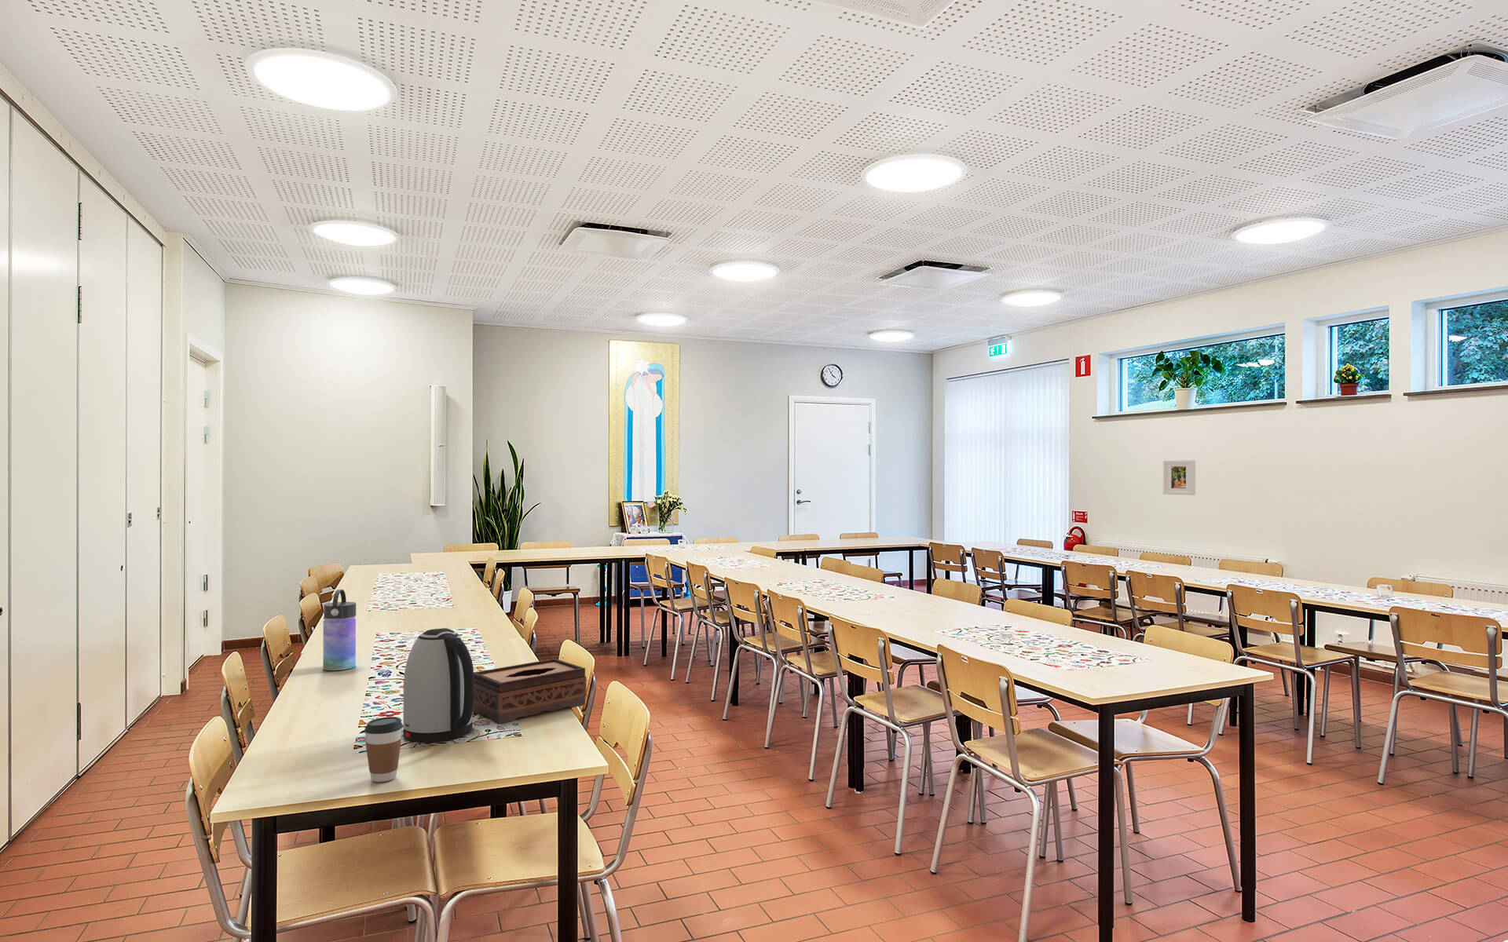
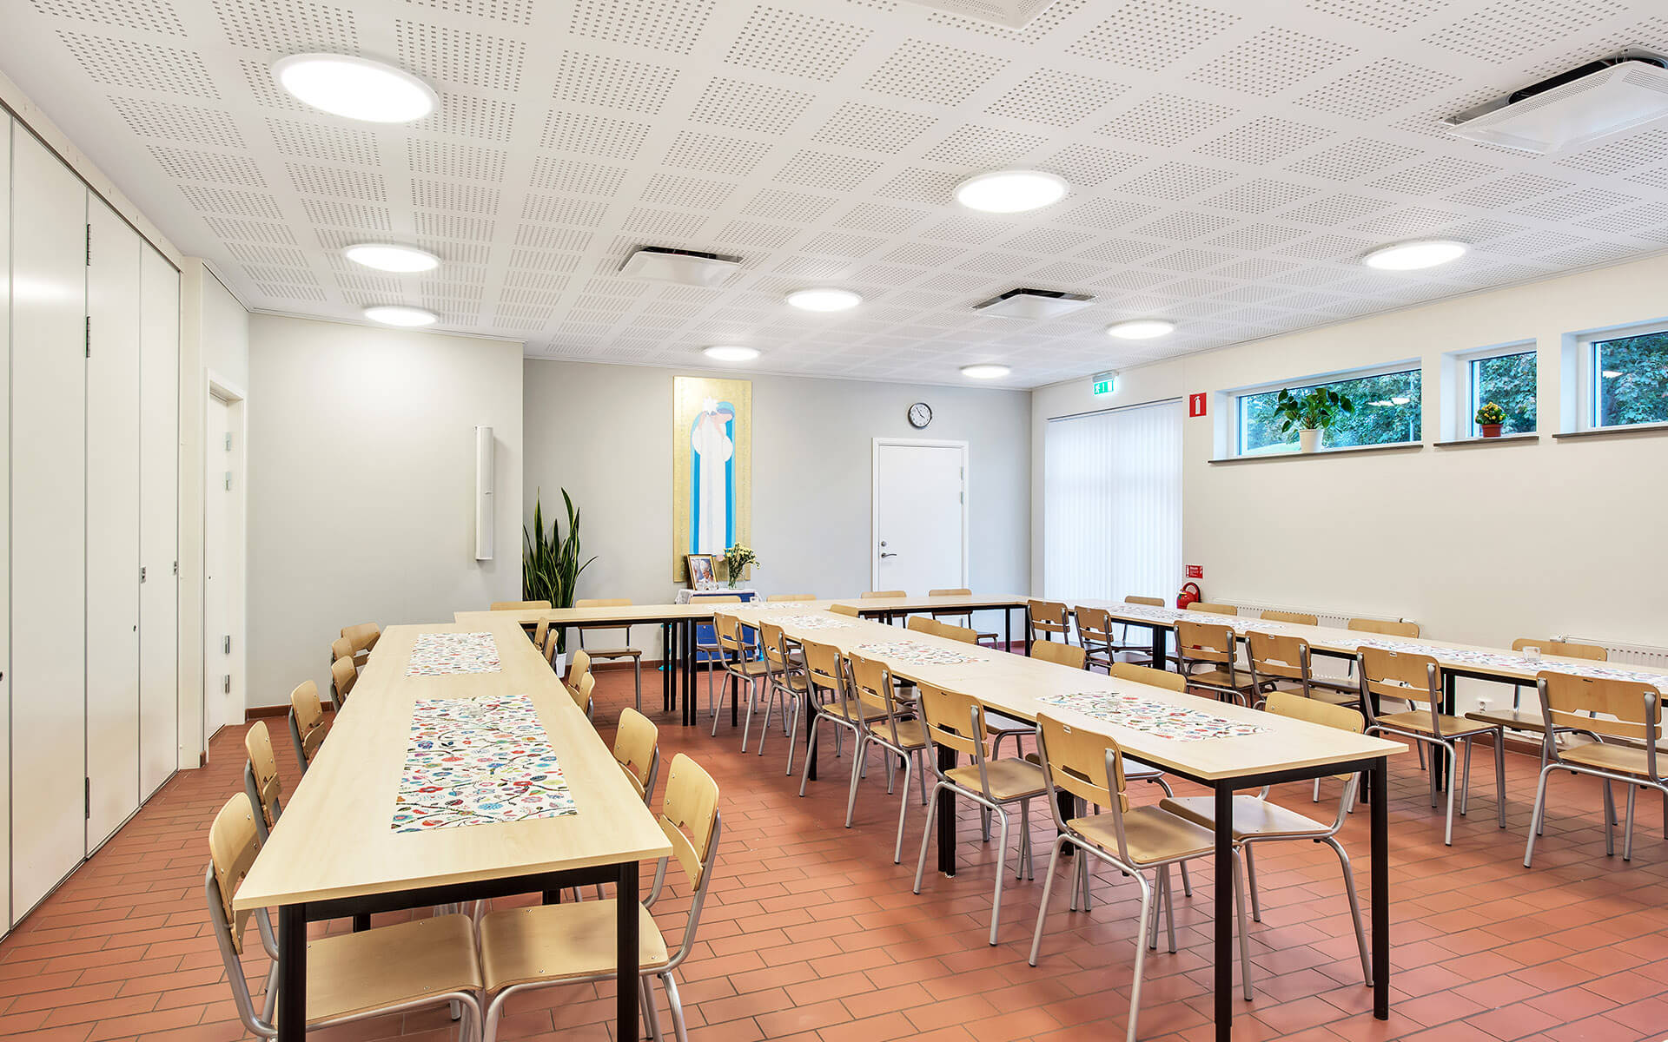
- kettle (444, 683)
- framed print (1179, 478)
- coffee cup (383, 749)
- tissue box (529, 688)
- water bottle (340, 628)
